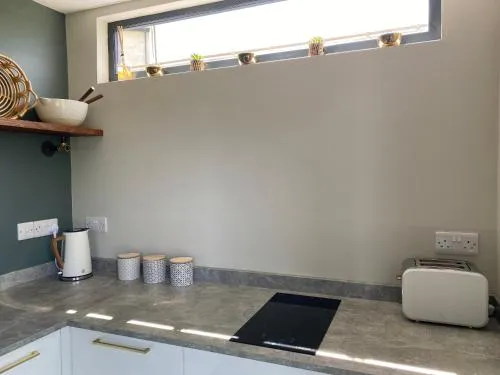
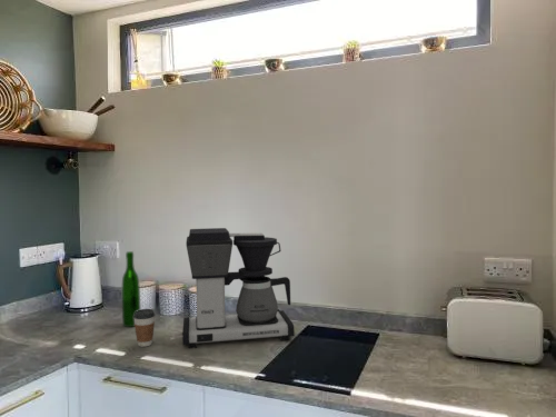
+ wine bottle (130, 288)
+ coffee maker (237, 278)
+ coffee cup (145, 327)
